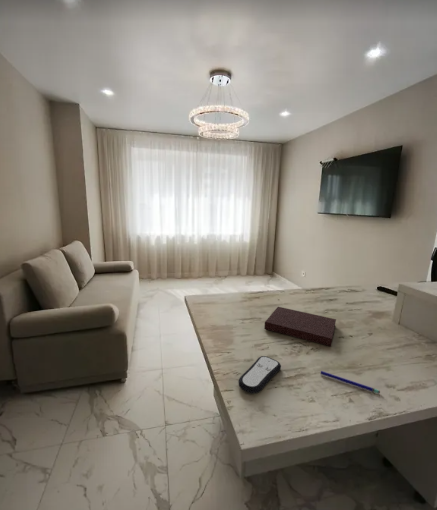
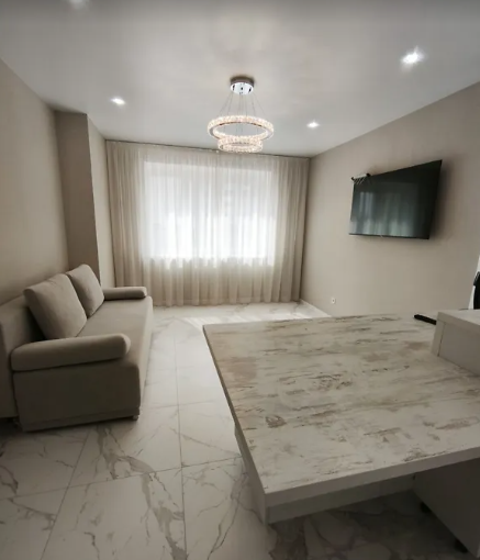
- remote control (259, 373)
- notebook (300, 324)
- pen (348, 381)
